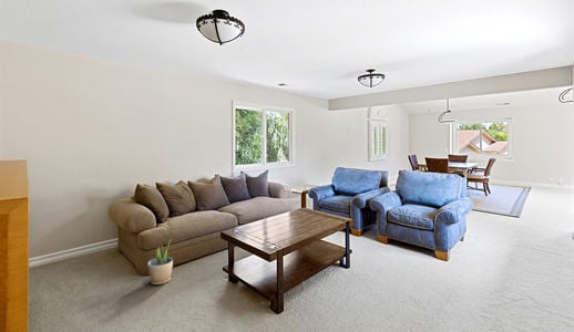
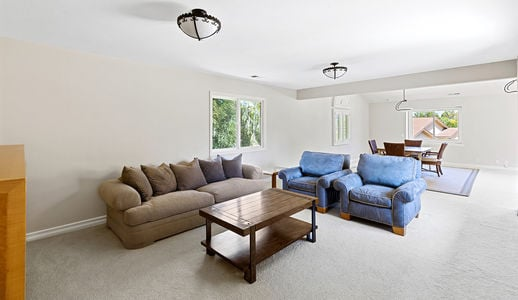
- potted plant (160, 260)
